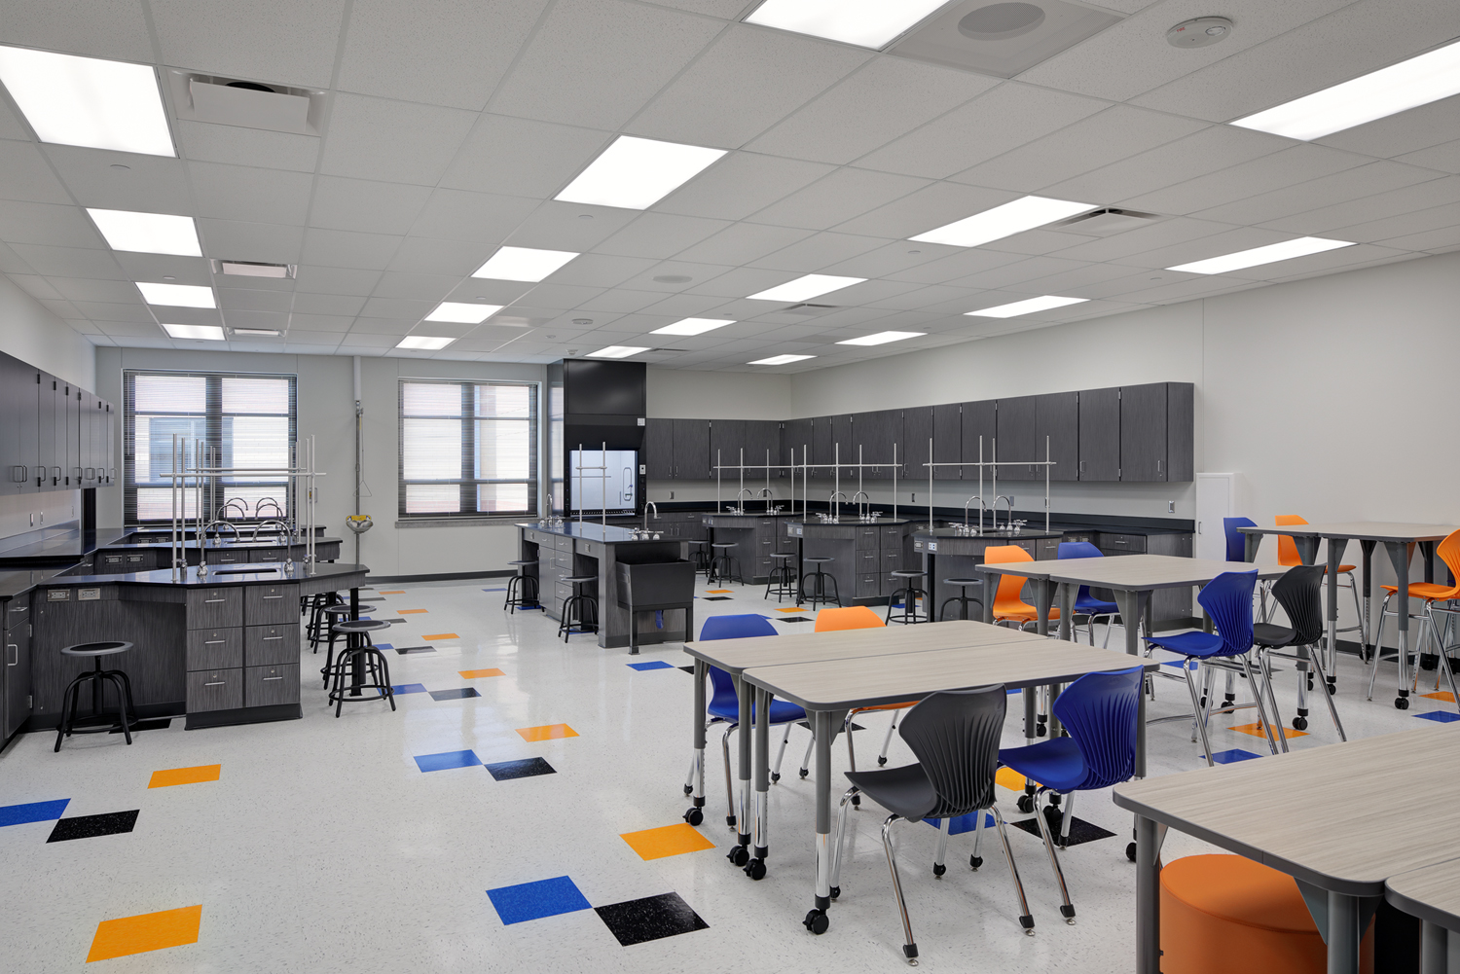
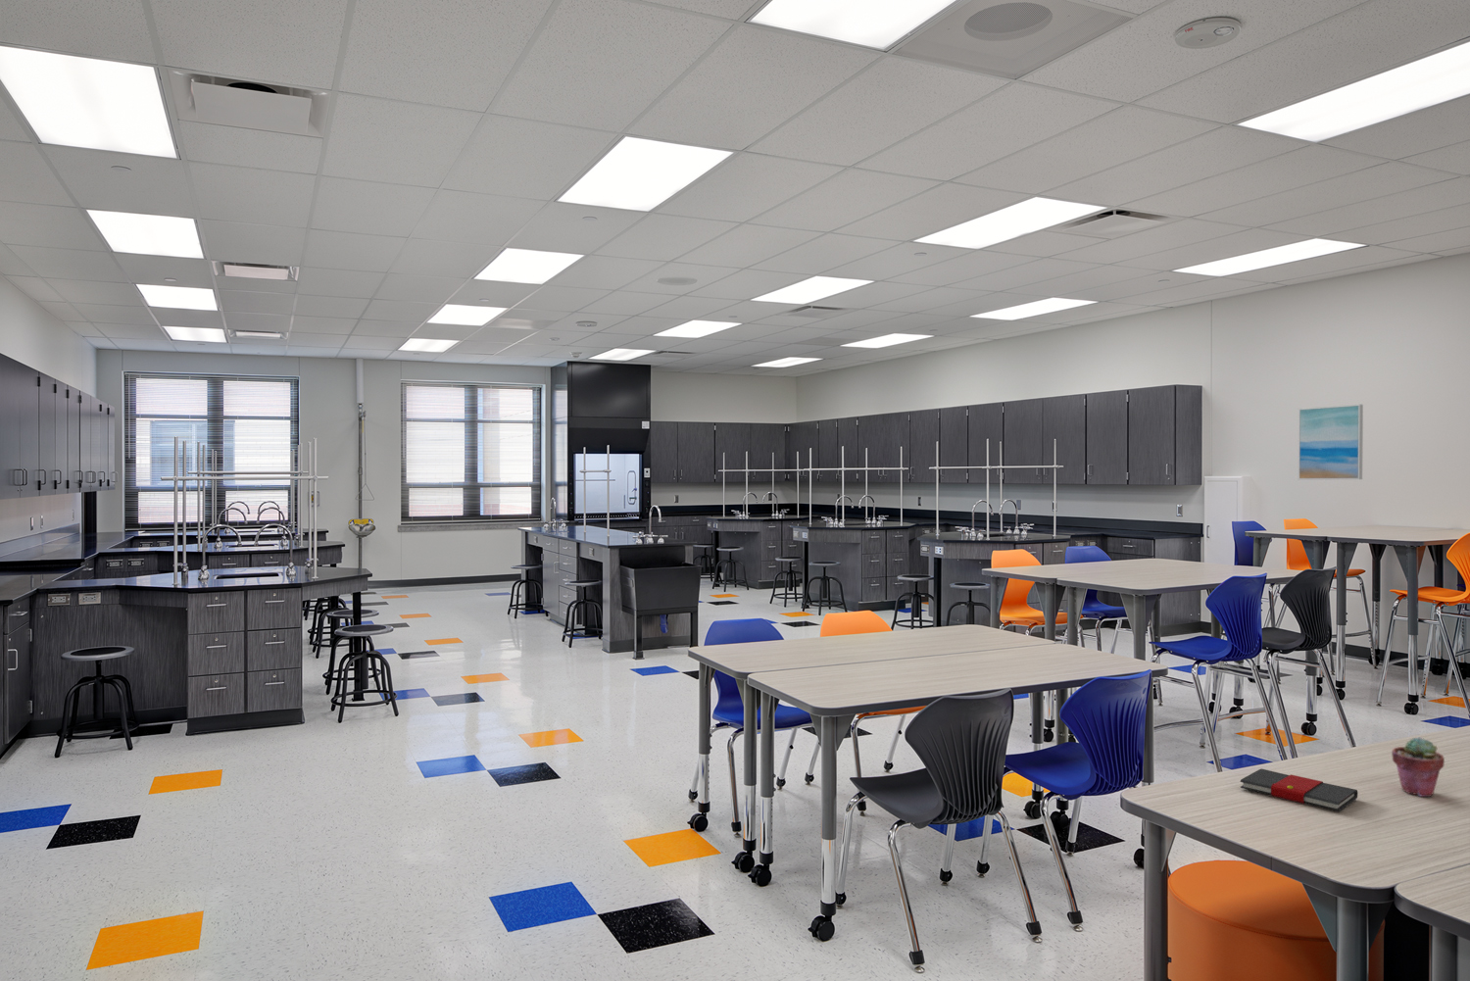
+ book (1297, 787)
+ wall art (1329, 443)
+ potted succulent (1417, 763)
